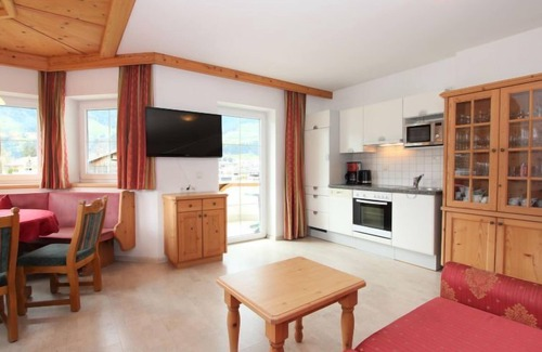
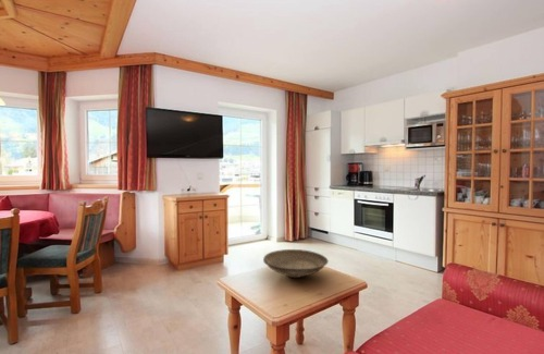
+ decorative bowl (295, 266)
